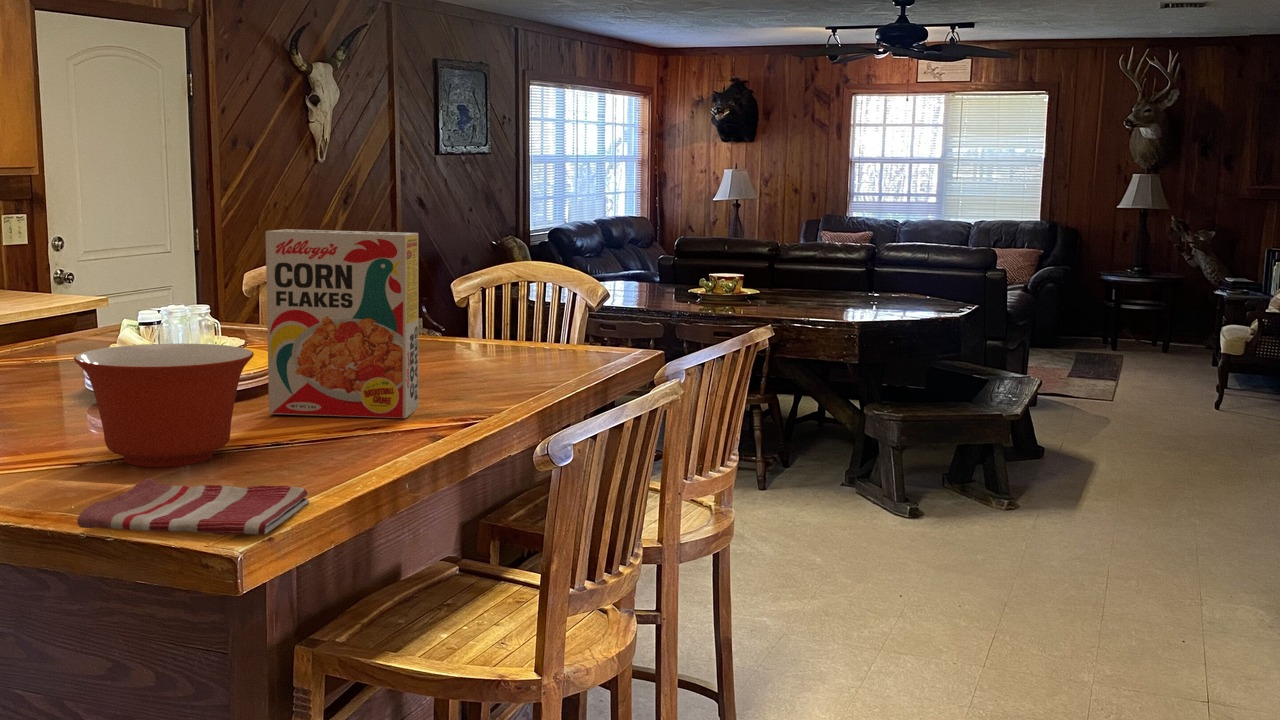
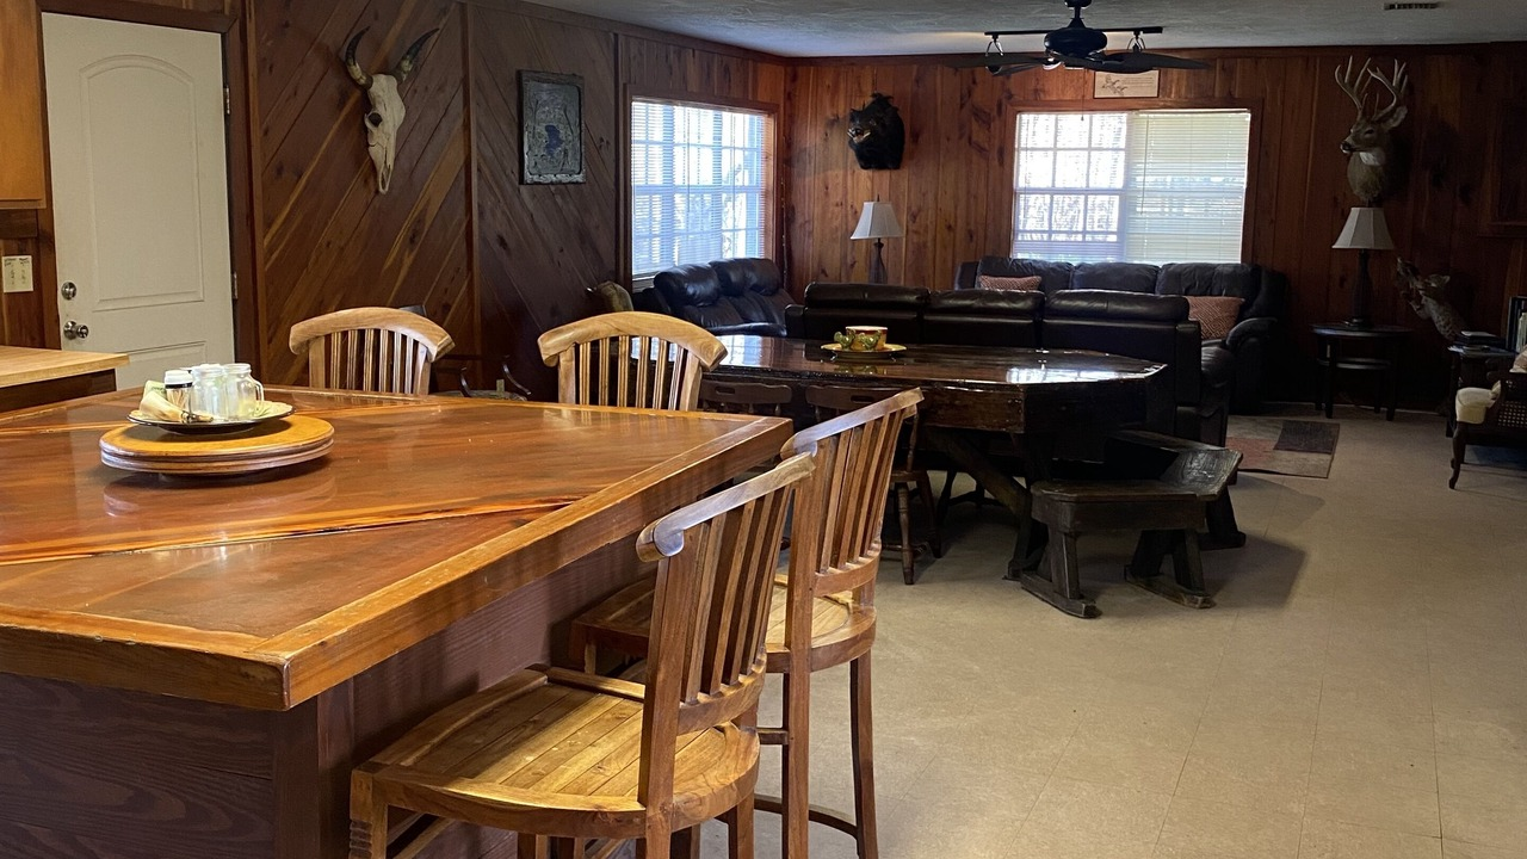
- dish towel (199, 506)
- mixing bowl (167, 406)
- cereal box (344, 322)
